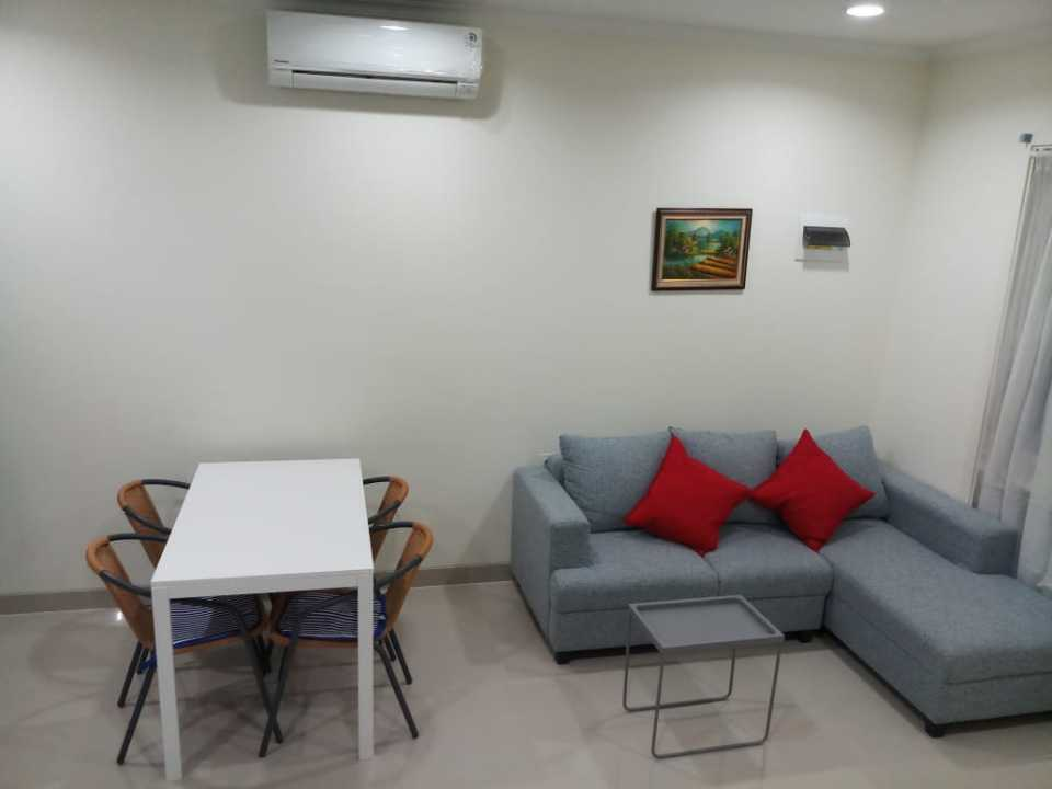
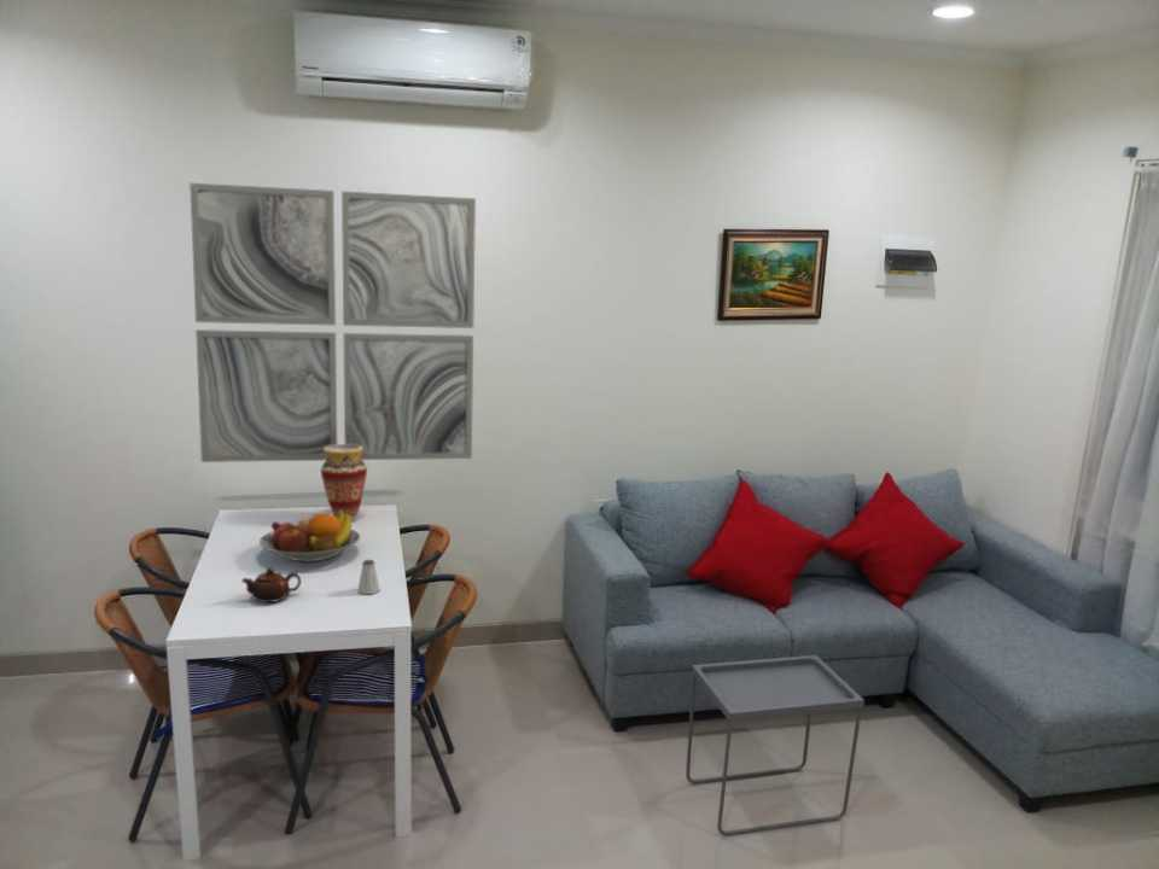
+ wall art (343, 325)
+ teapot (272, 582)
+ saltshaker (368, 576)
+ fruit bowl (310, 533)
+ vase (344, 483)
